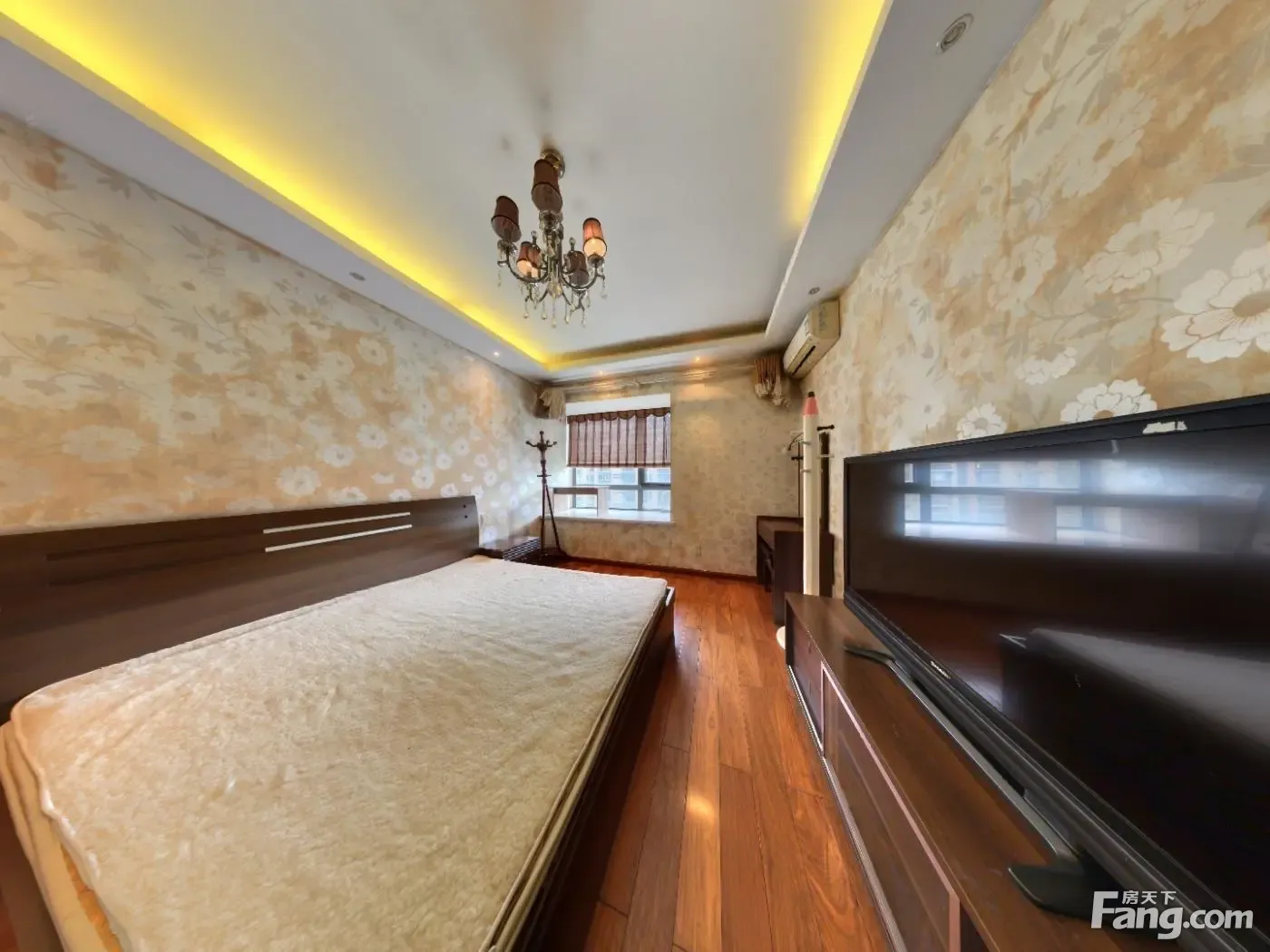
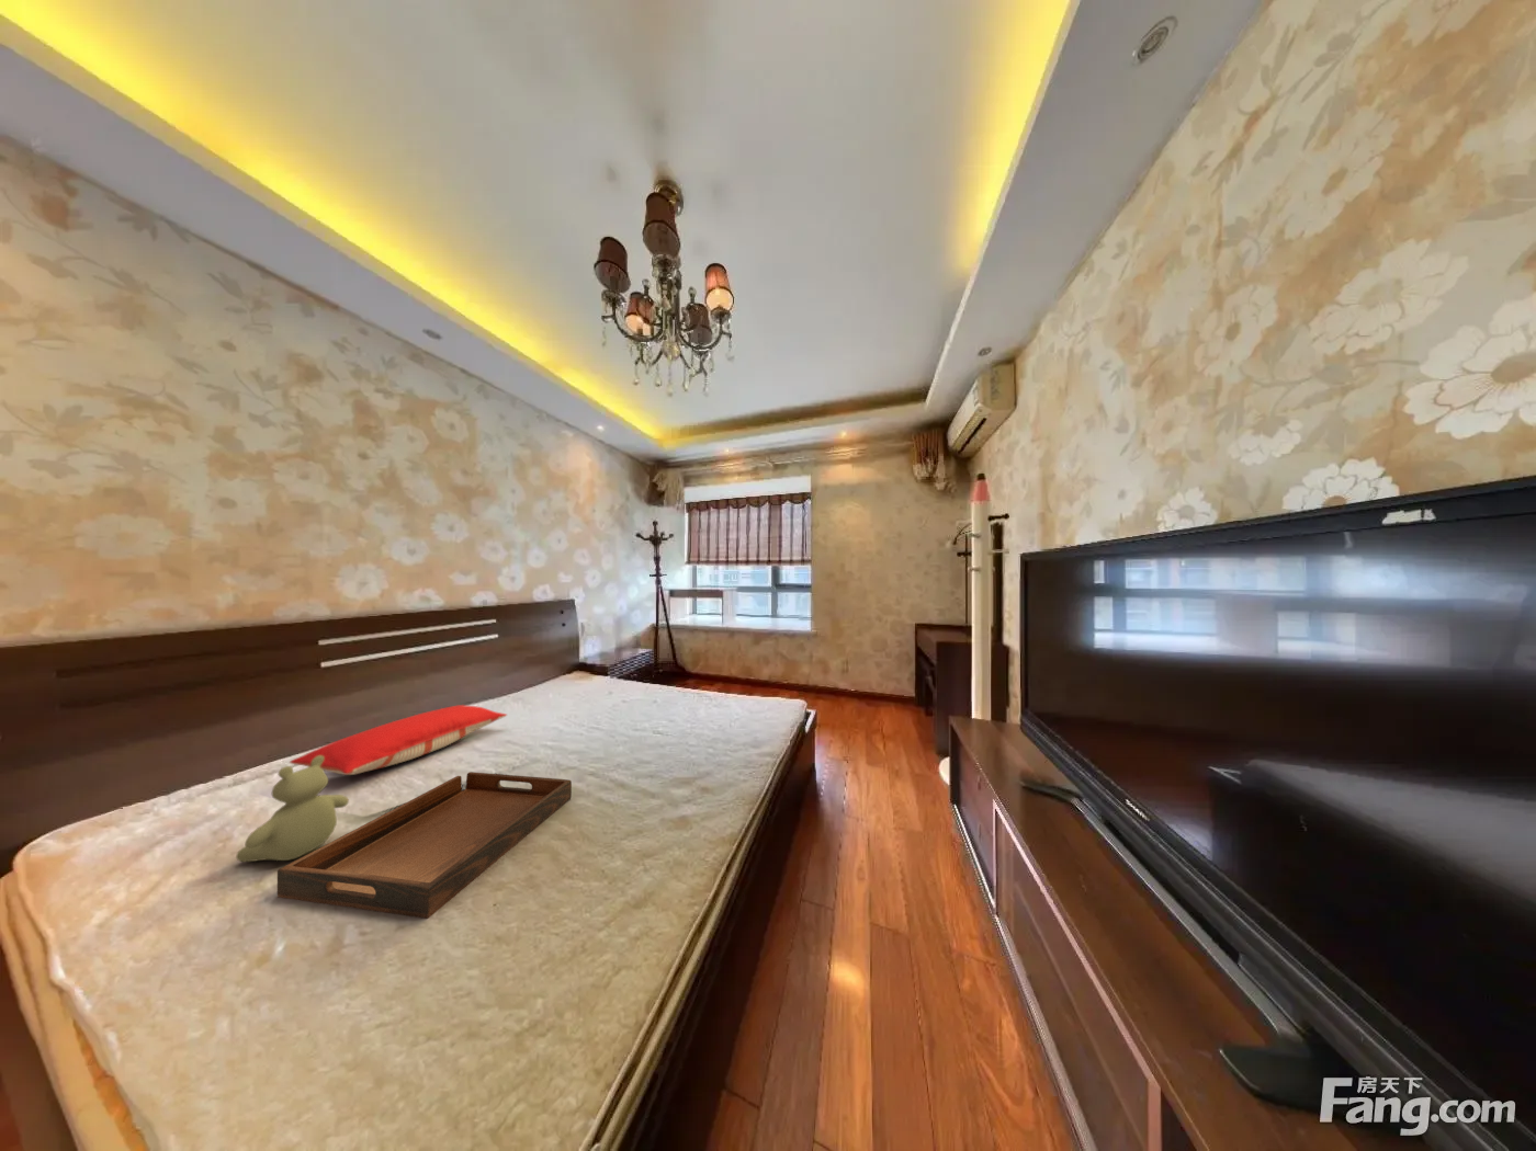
+ pillow (414, 734)
+ serving tray (451, 828)
+ stuffed bear (290, 805)
